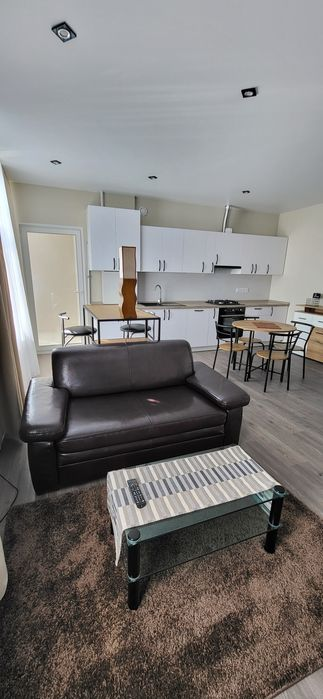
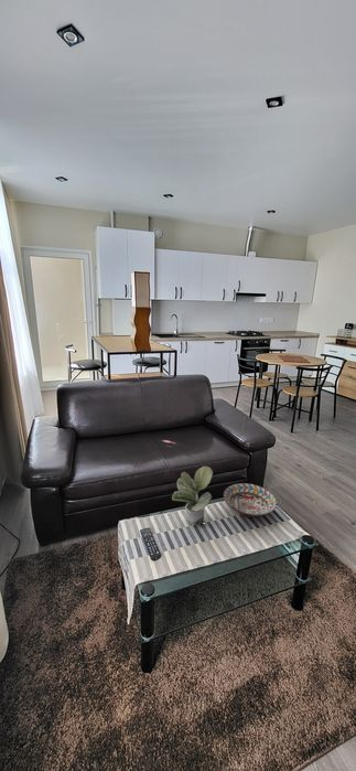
+ potted plant (190, 496)
+ decorative bowl (249, 503)
